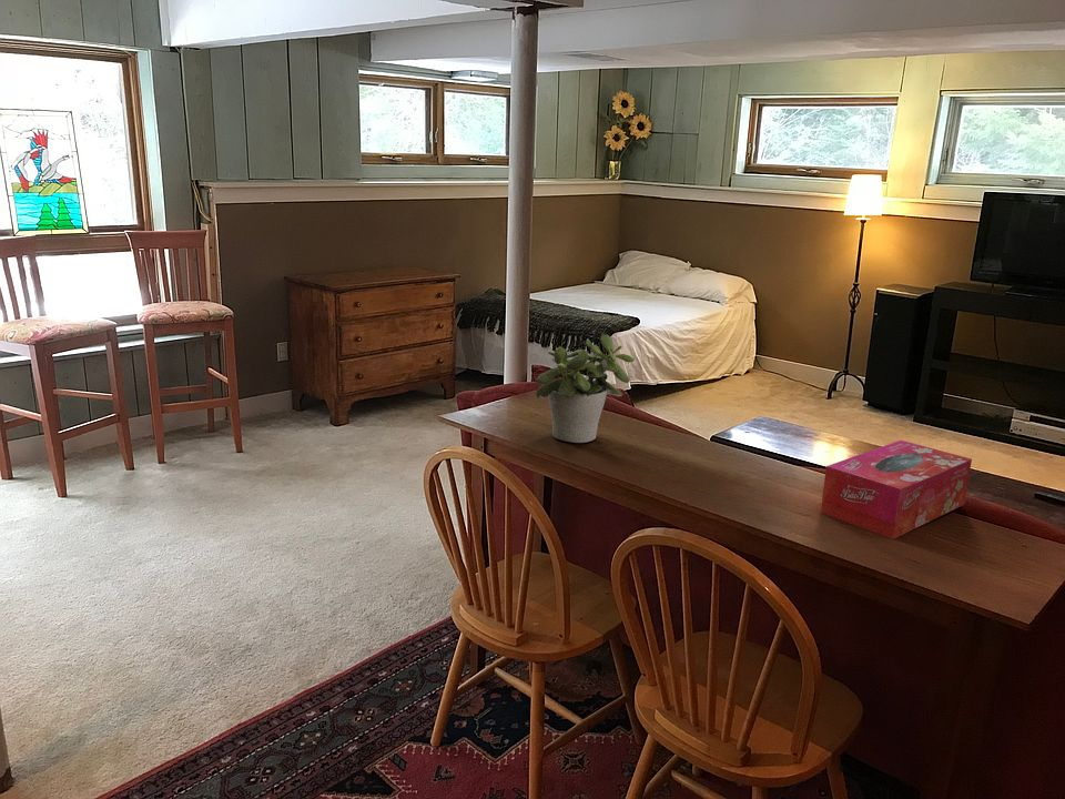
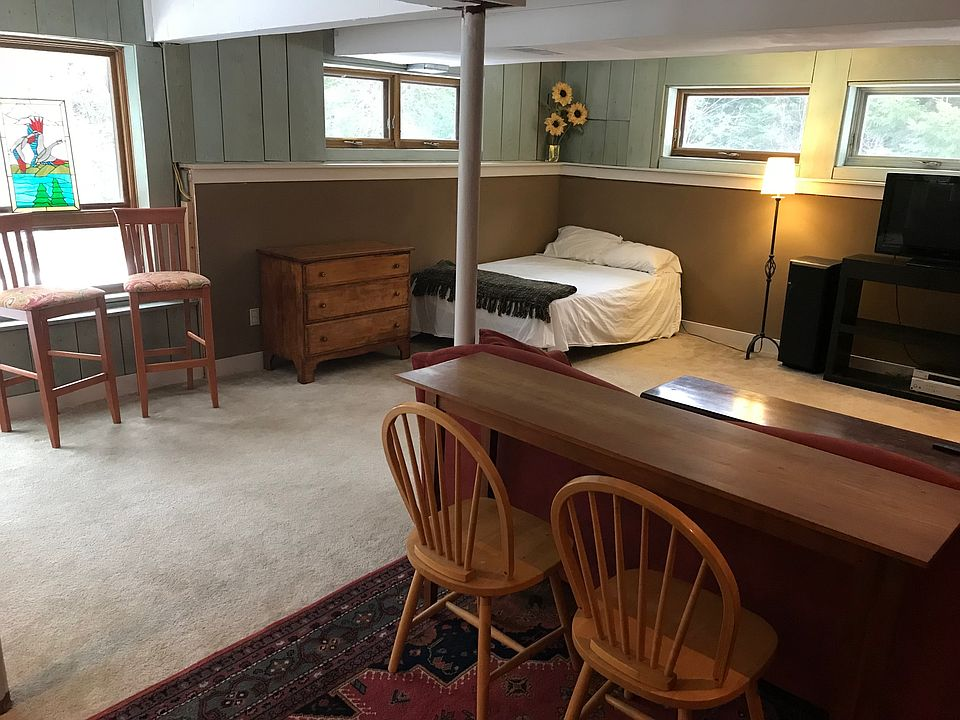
- potted plant (585, 391)
- tissue box (896, 485)
